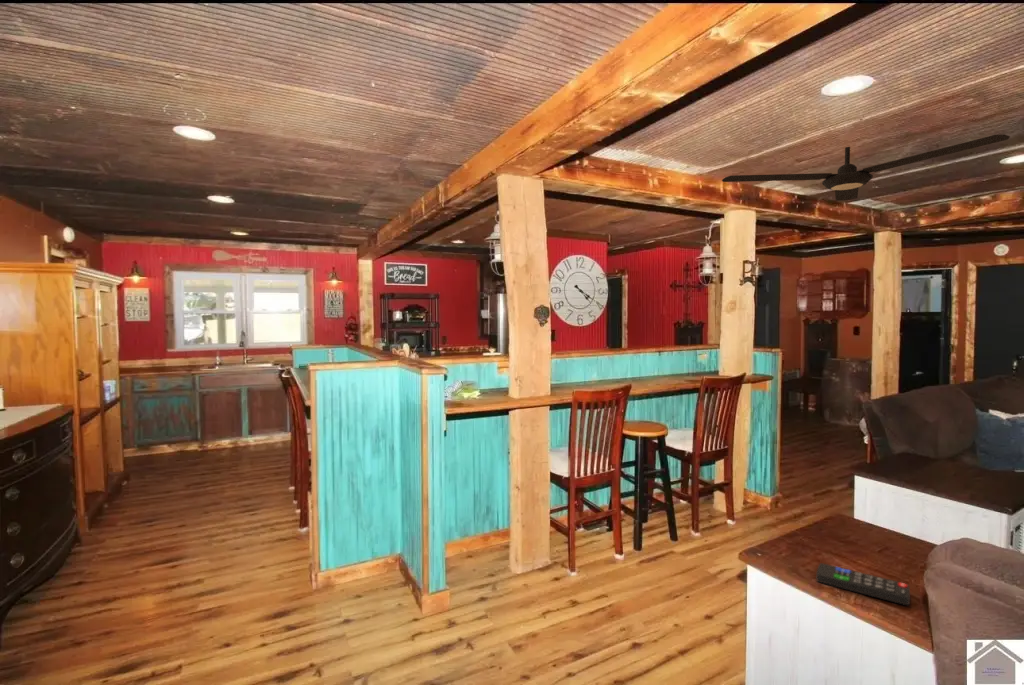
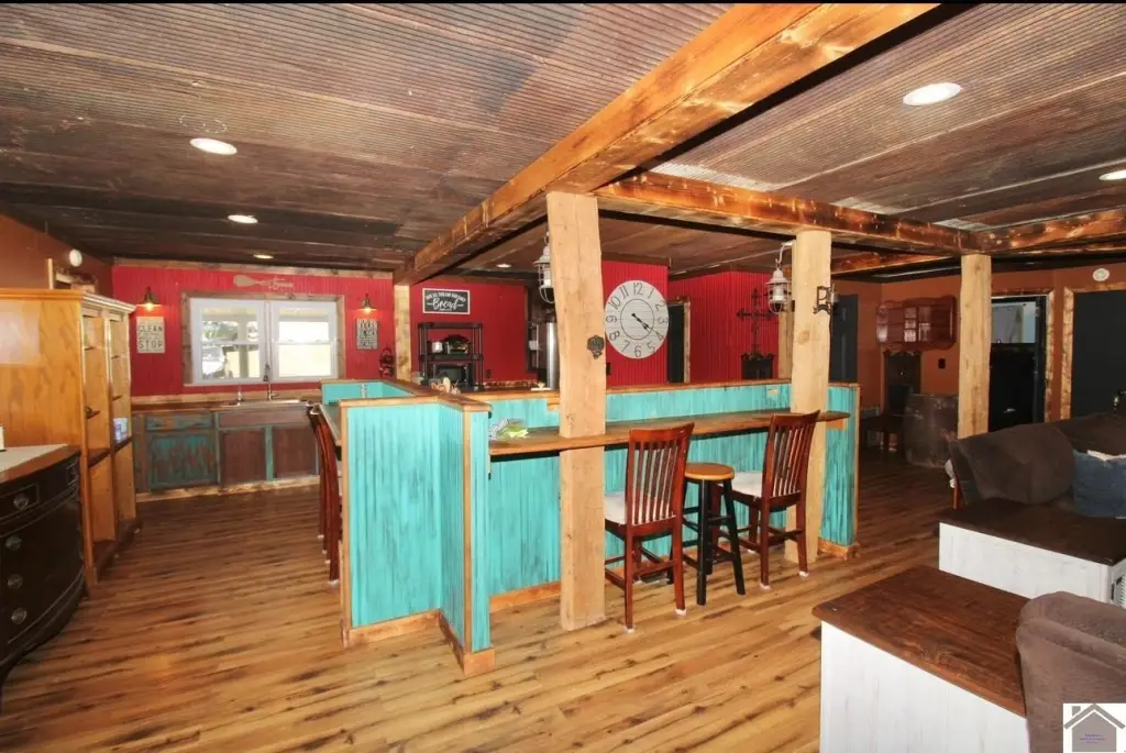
- remote control (861, 582)
- ceiling fan (847, 174)
